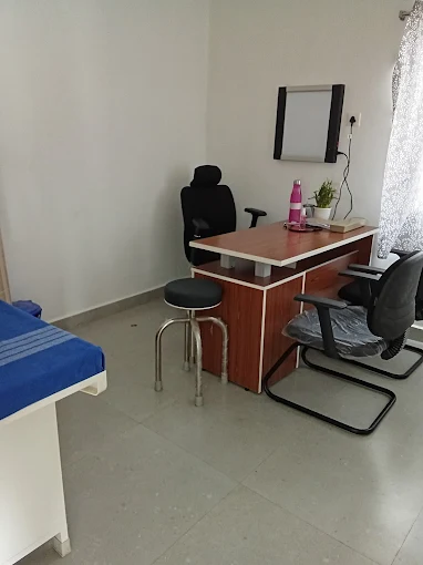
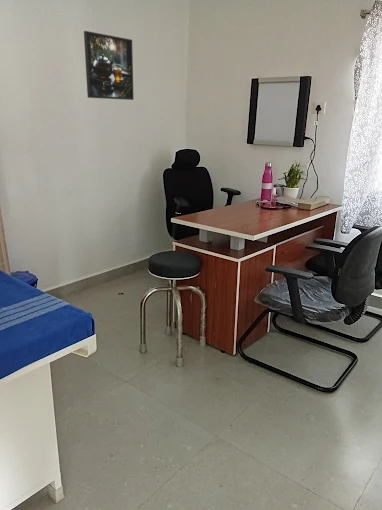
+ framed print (110, 67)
